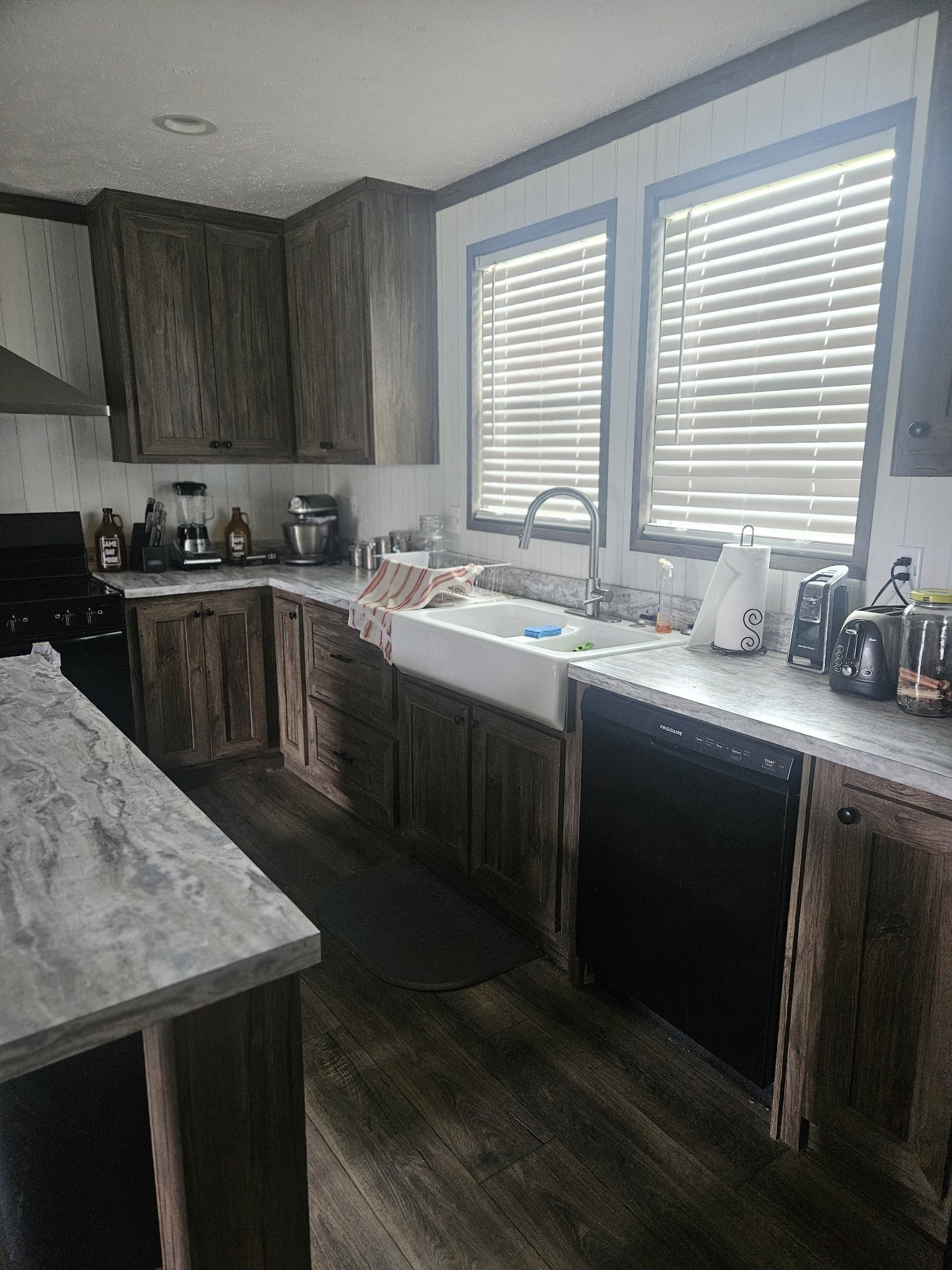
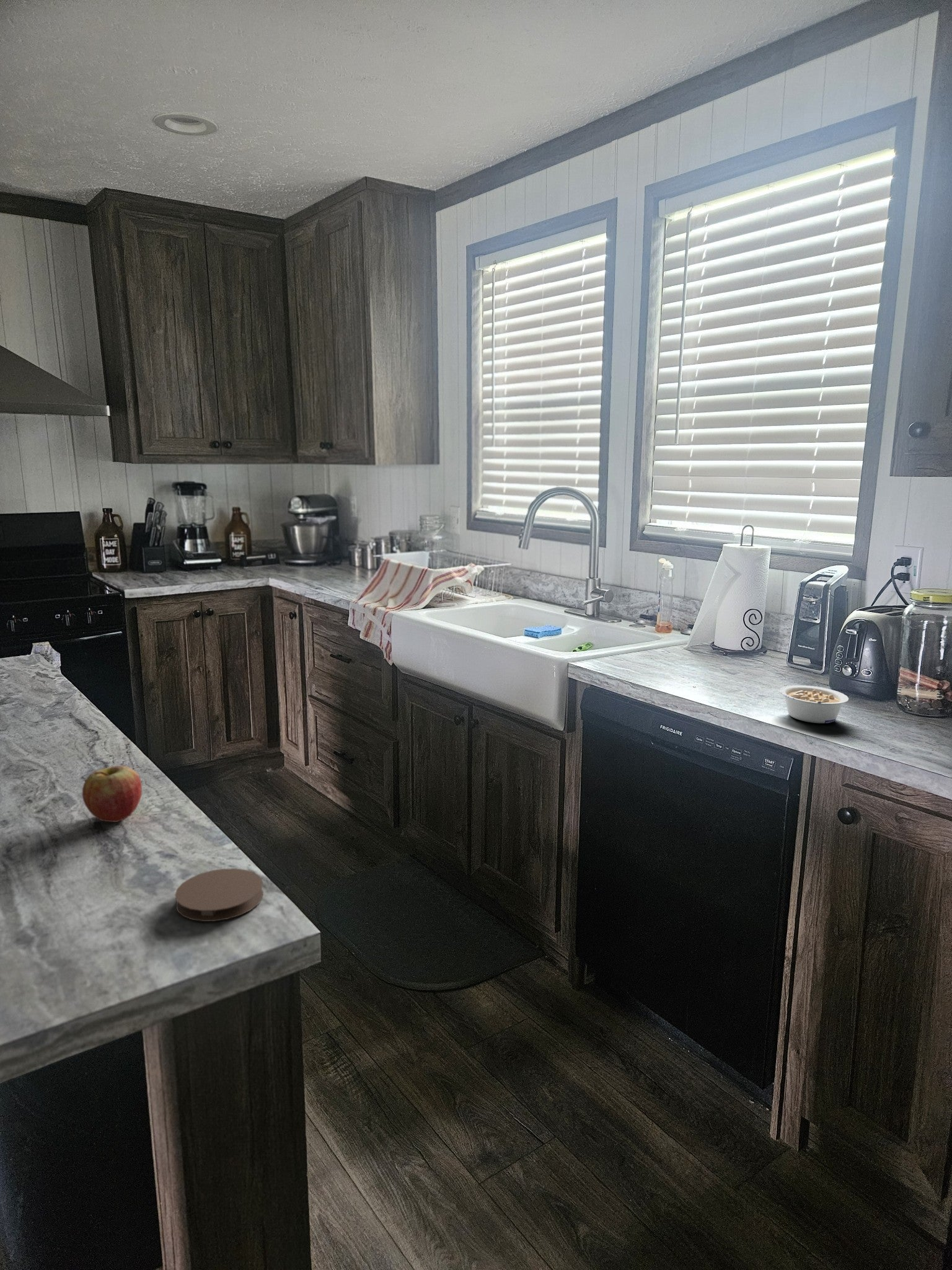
+ coaster (219, 894)
+ legume (814, 703)
+ fruit (112, 792)
